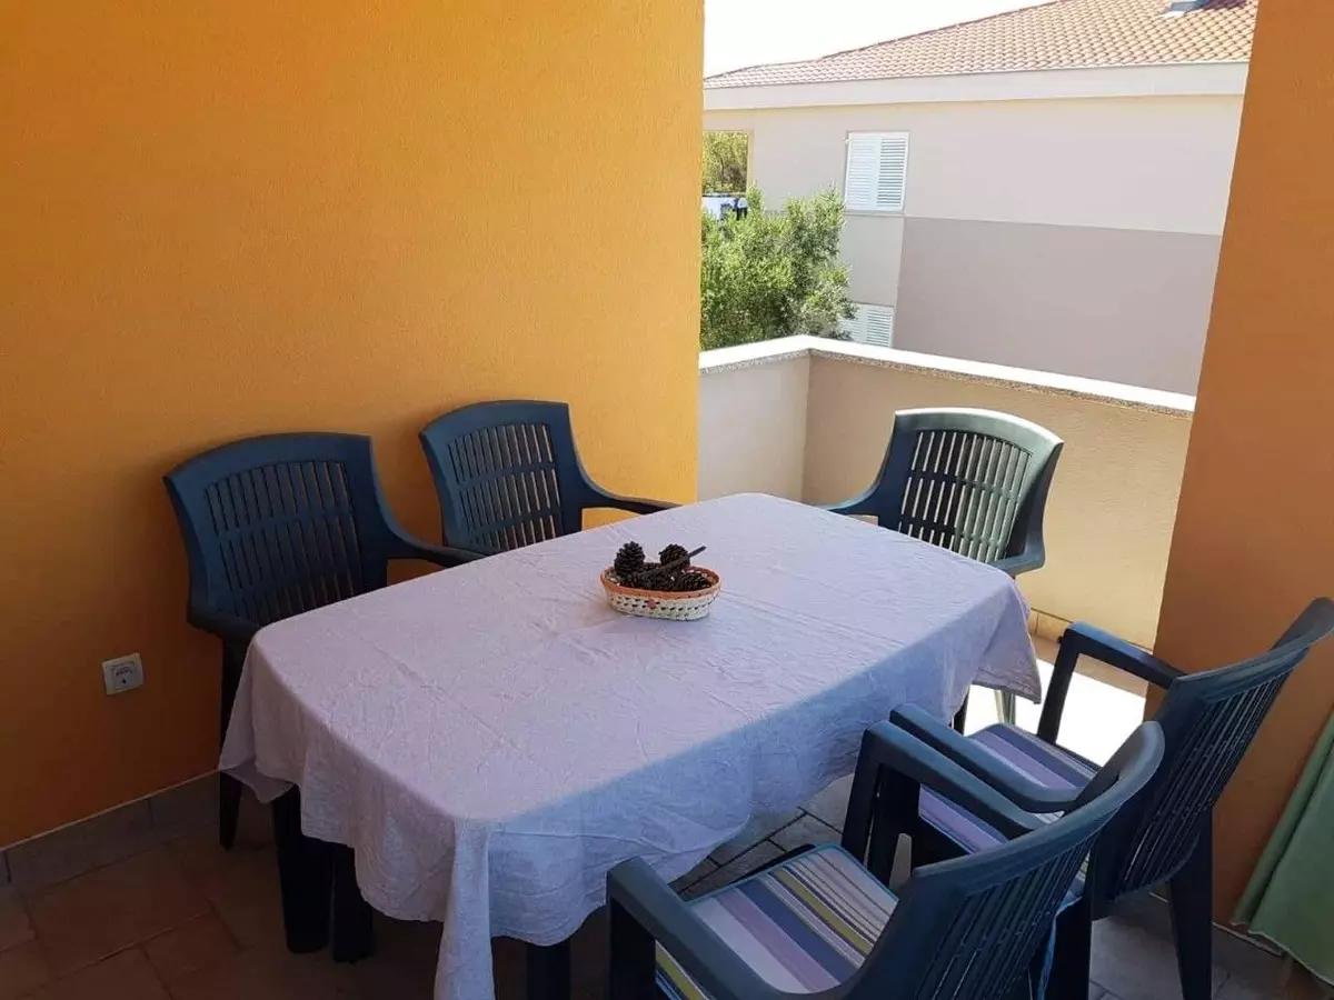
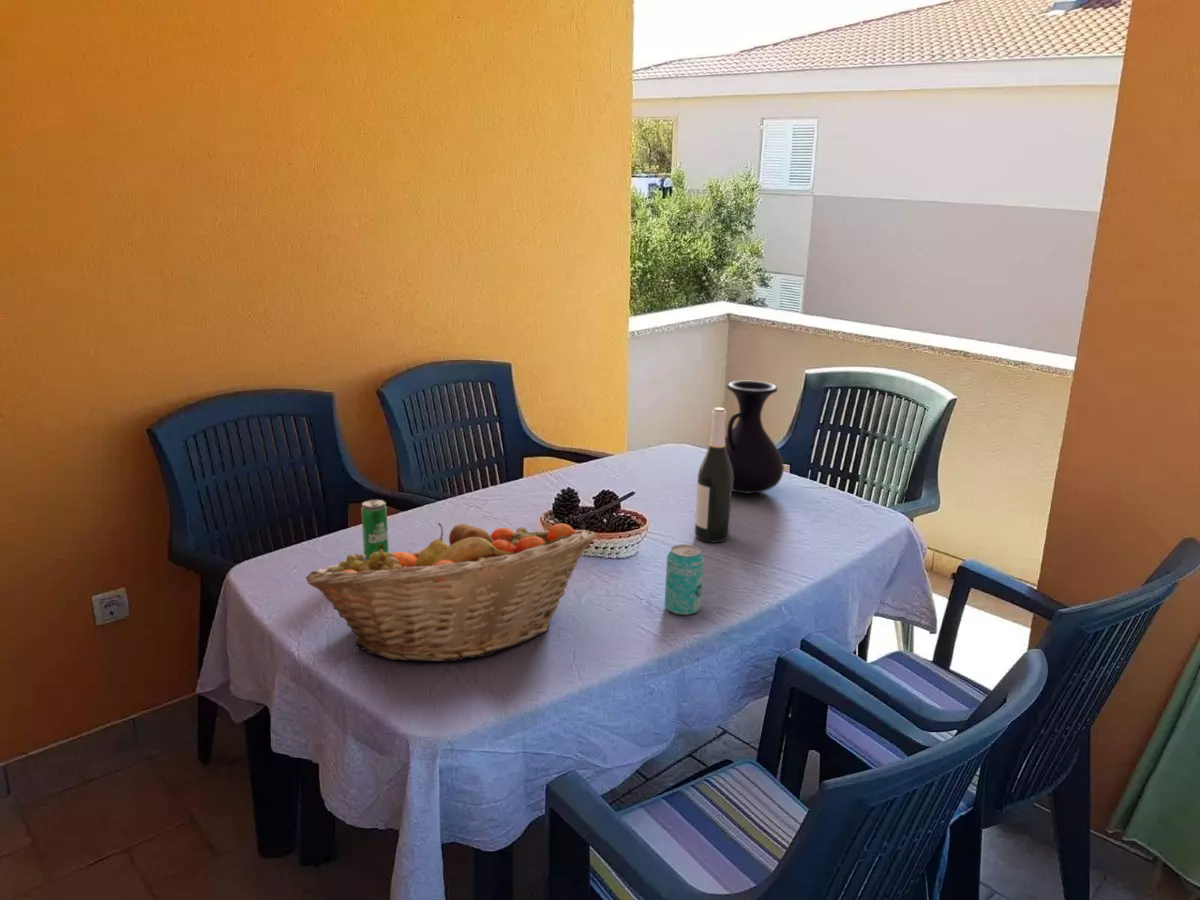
+ fruit basket (456, 575)
+ vase (748, 438)
+ beverage can (375, 529)
+ beverage can (684, 579)
+ wine bottle (715, 474)
